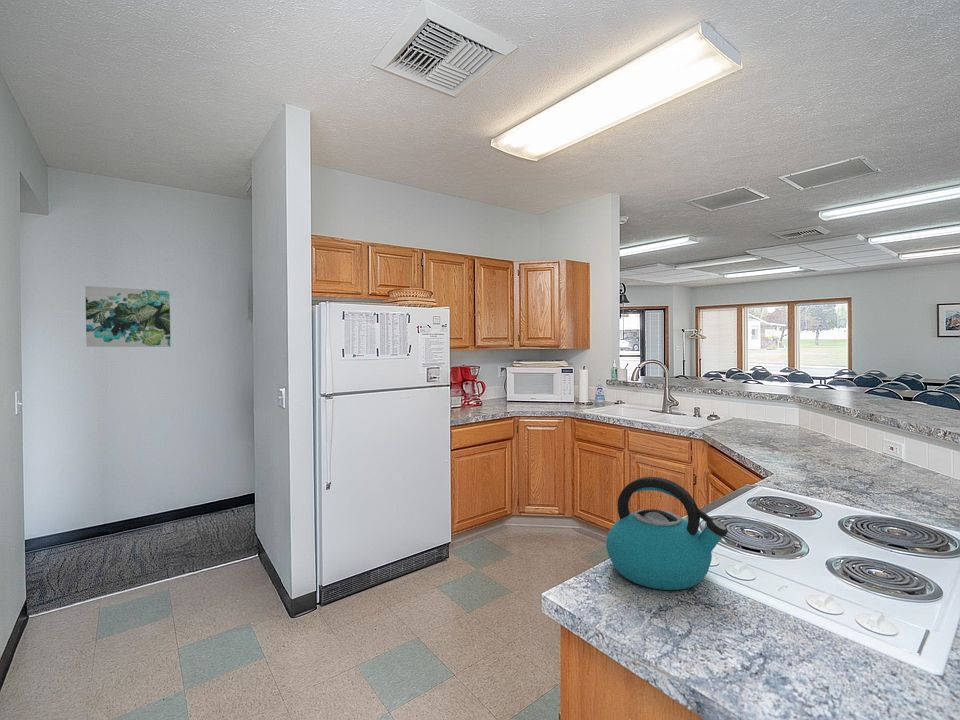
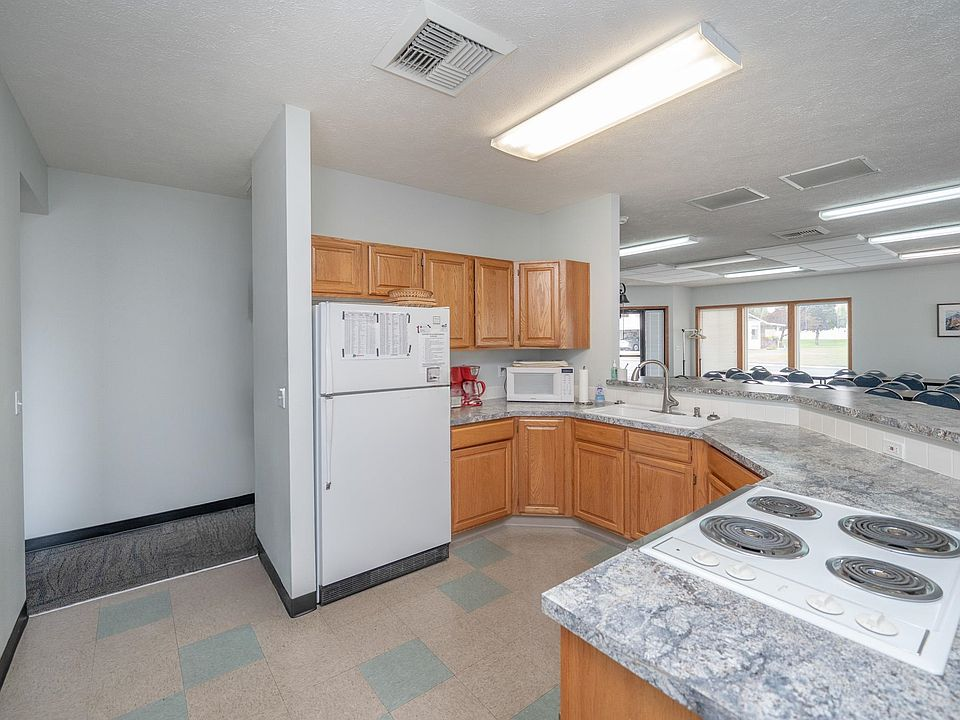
- wall art (129, 317)
- kettle (664, 526)
